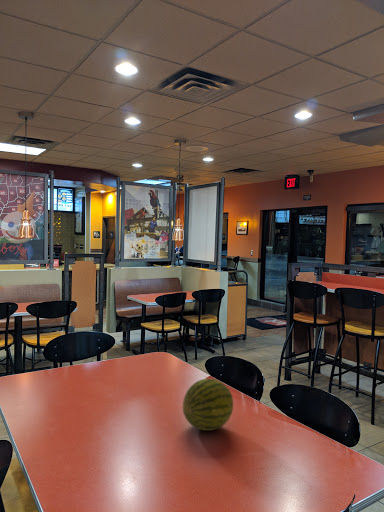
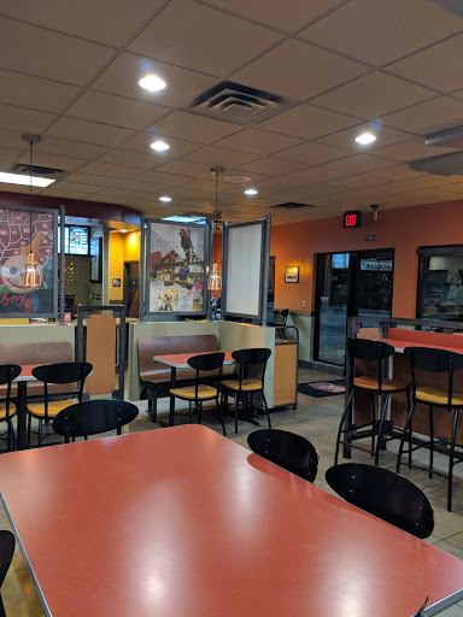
- fruit (208, 404)
